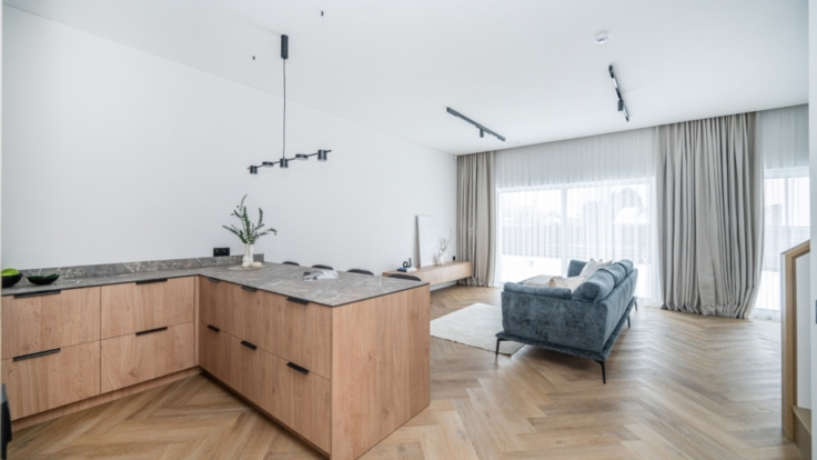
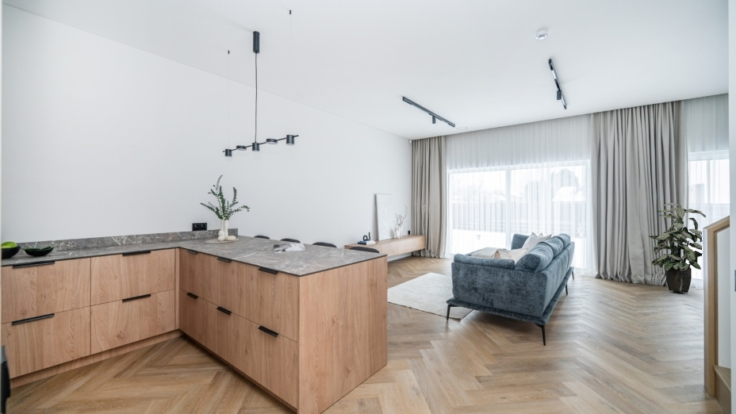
+ indoor plant (676, 247)
